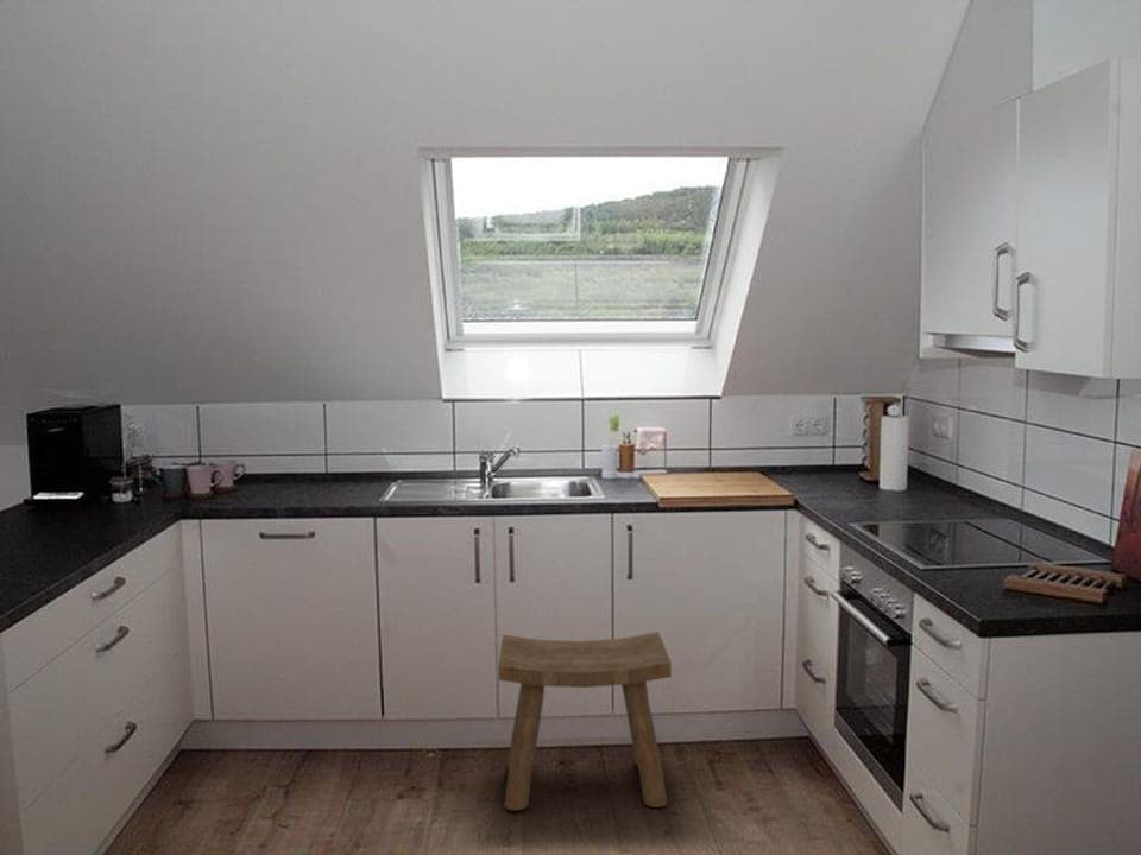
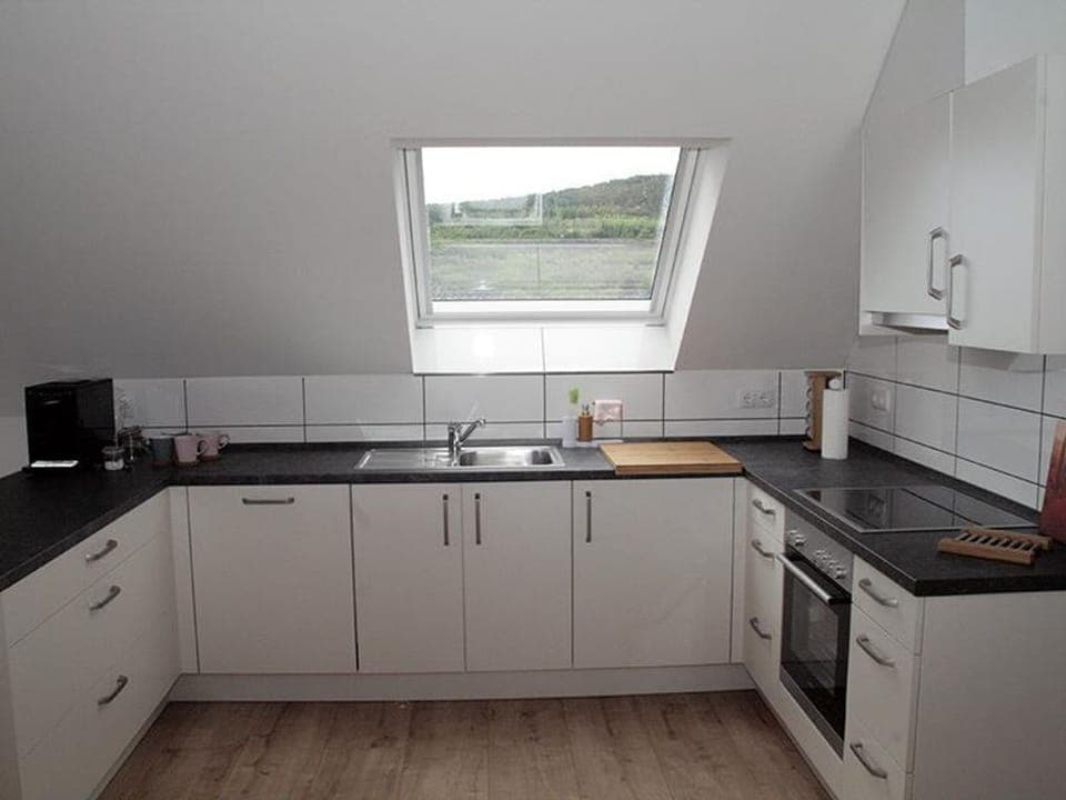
- stool (582, 686)
